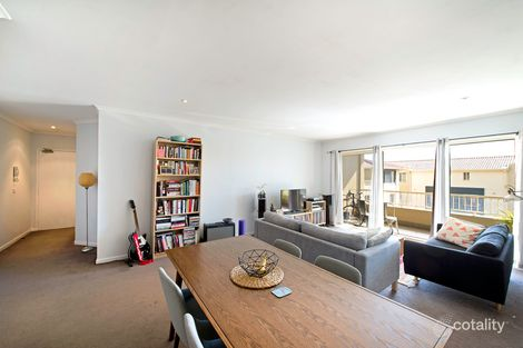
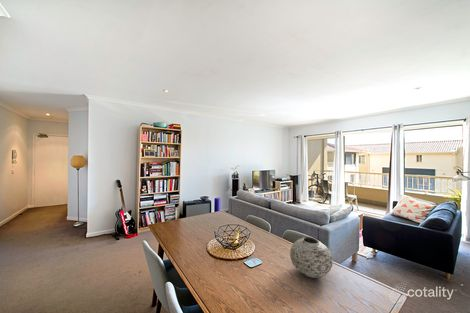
+ vase (310, 256)
